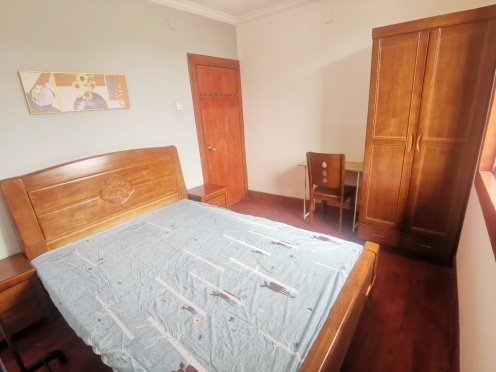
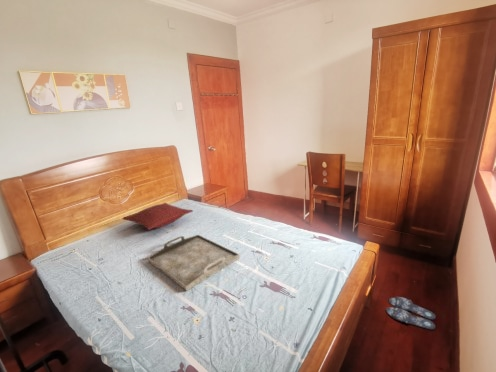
+ slippers (410, 310)
+ pillow (158, 215)
+ serving tray (192, 254)
